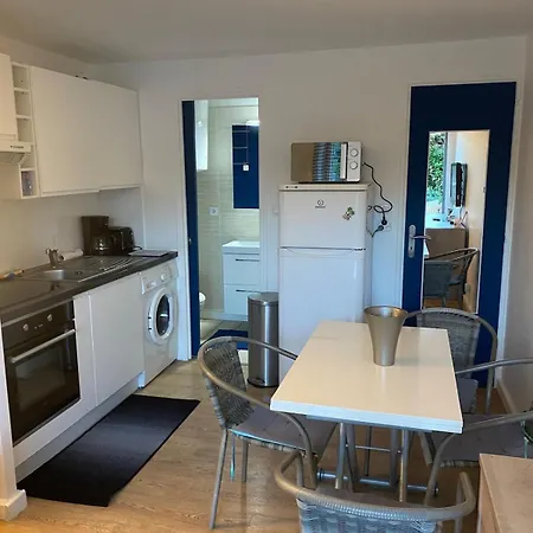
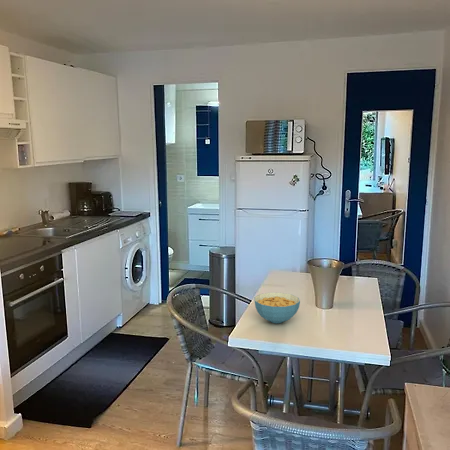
+ cereal bowl (276, 310)
